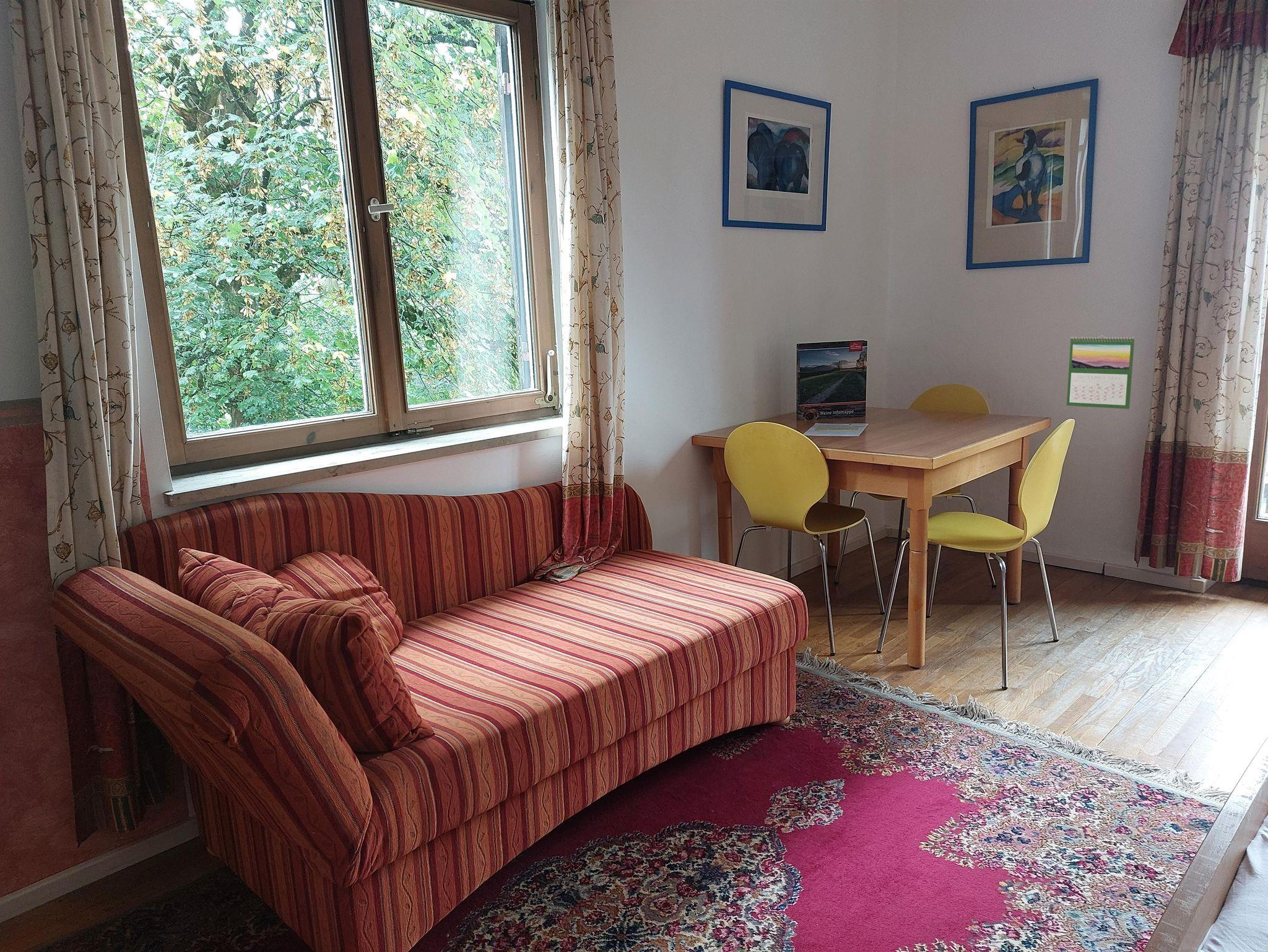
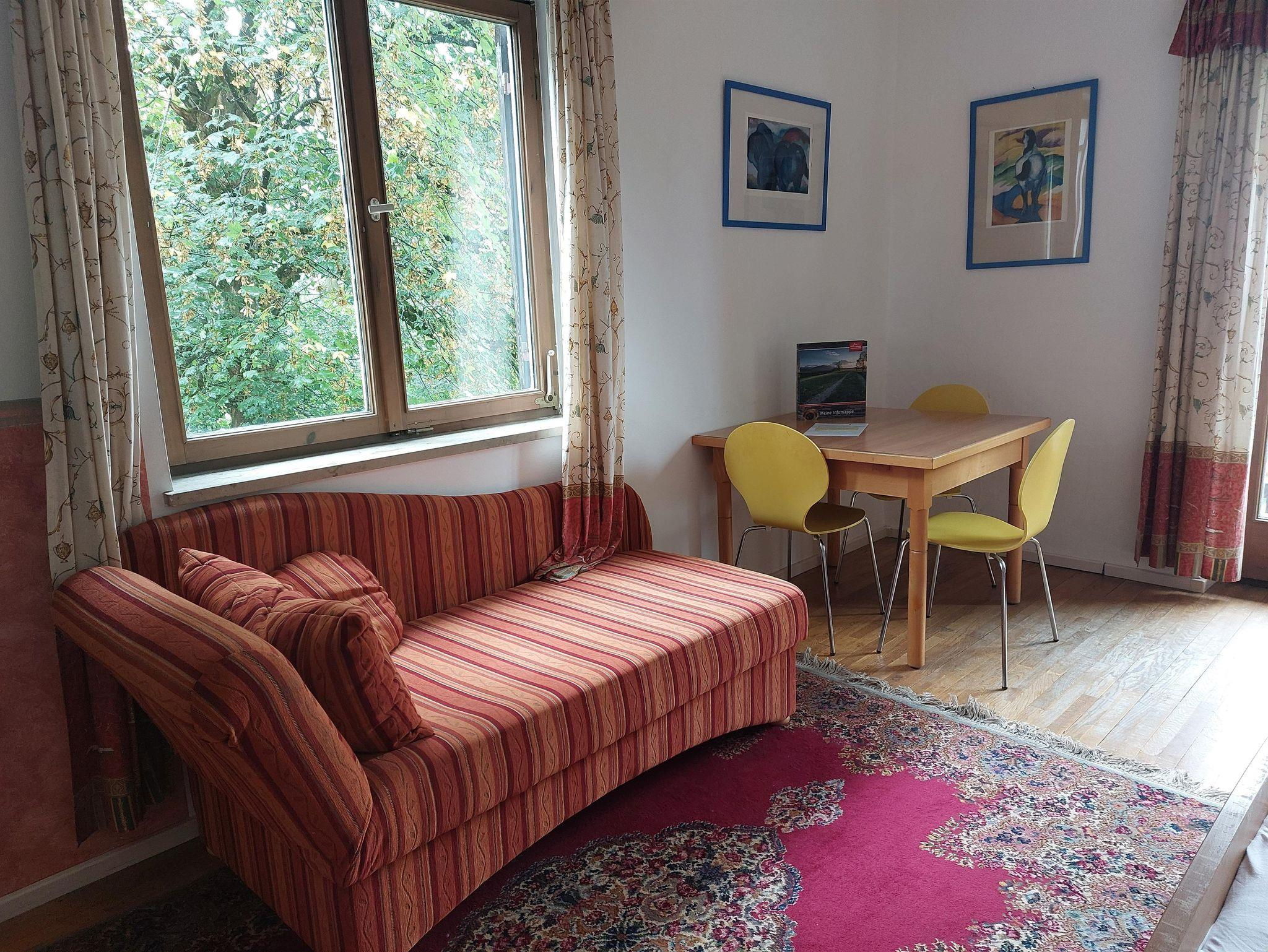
- calendar (1100, 371)
